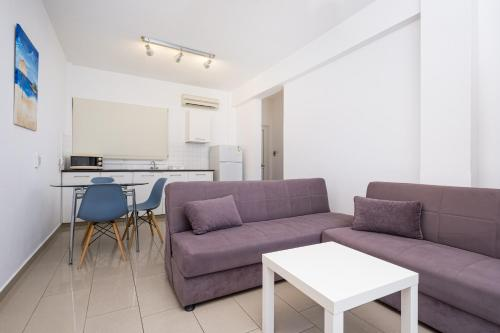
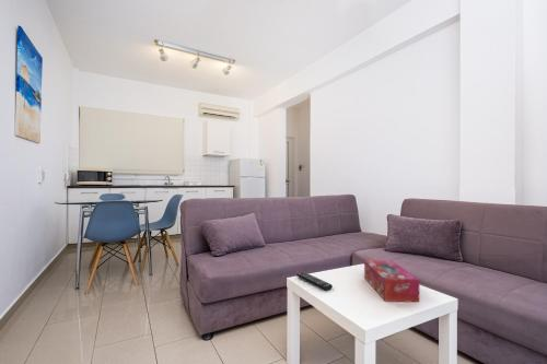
+ remote control (313, 280)
+ tissue box (388, 278)
